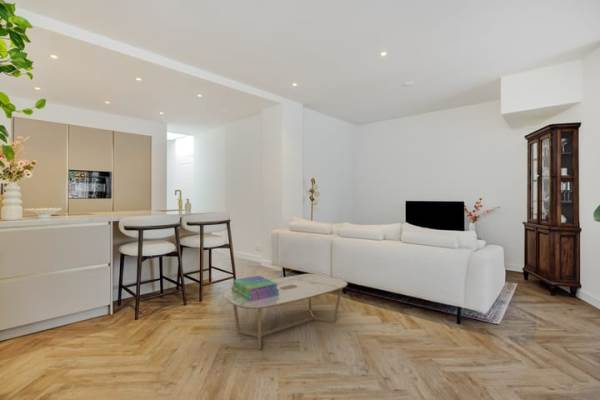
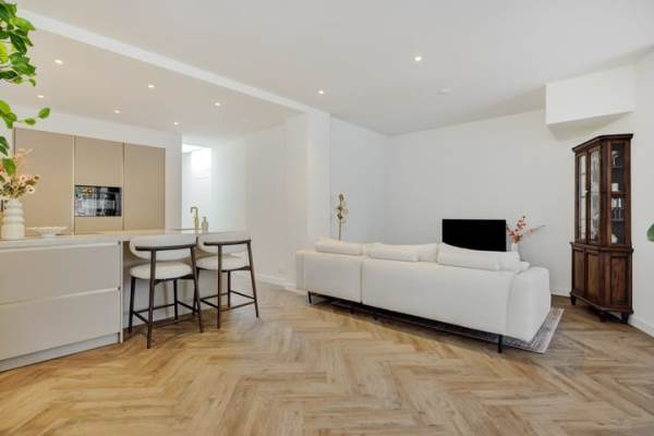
- coffee table (287, 303)
- stack of books (255, 286)
